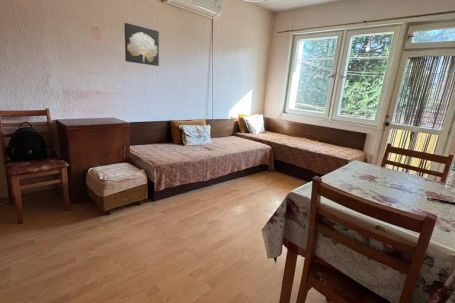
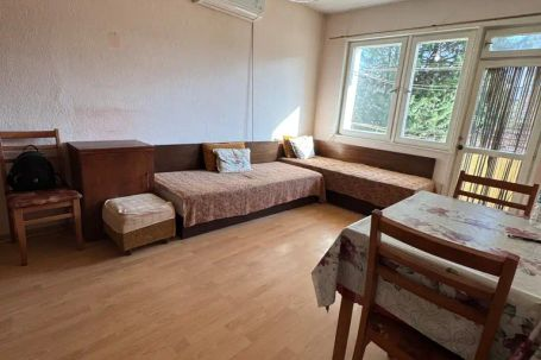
- wall art (142, 45)
